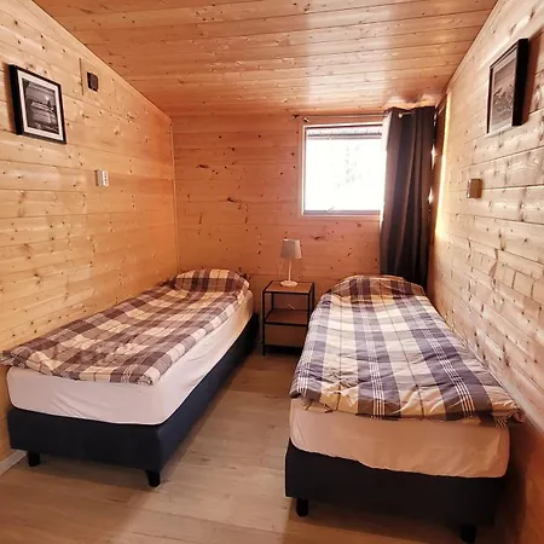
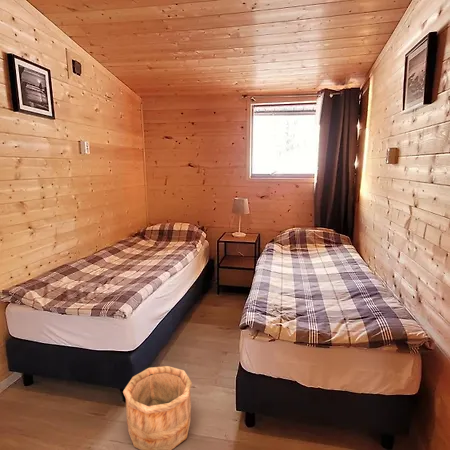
+ wooden bucket (159, 407)
